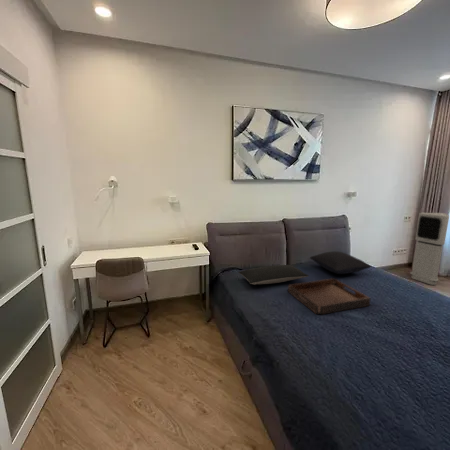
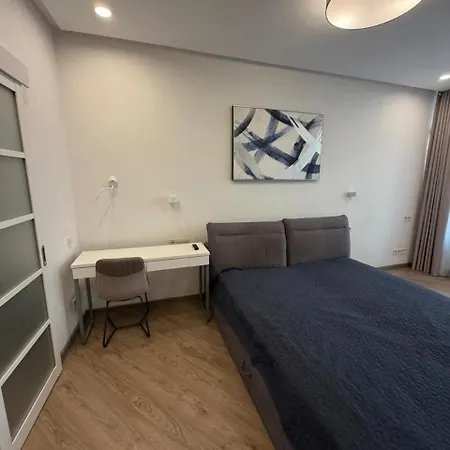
- pillow (272, 274)
- pillow (339, 262)
- serving tray (326, 294)
- air purifier (432, 247)
